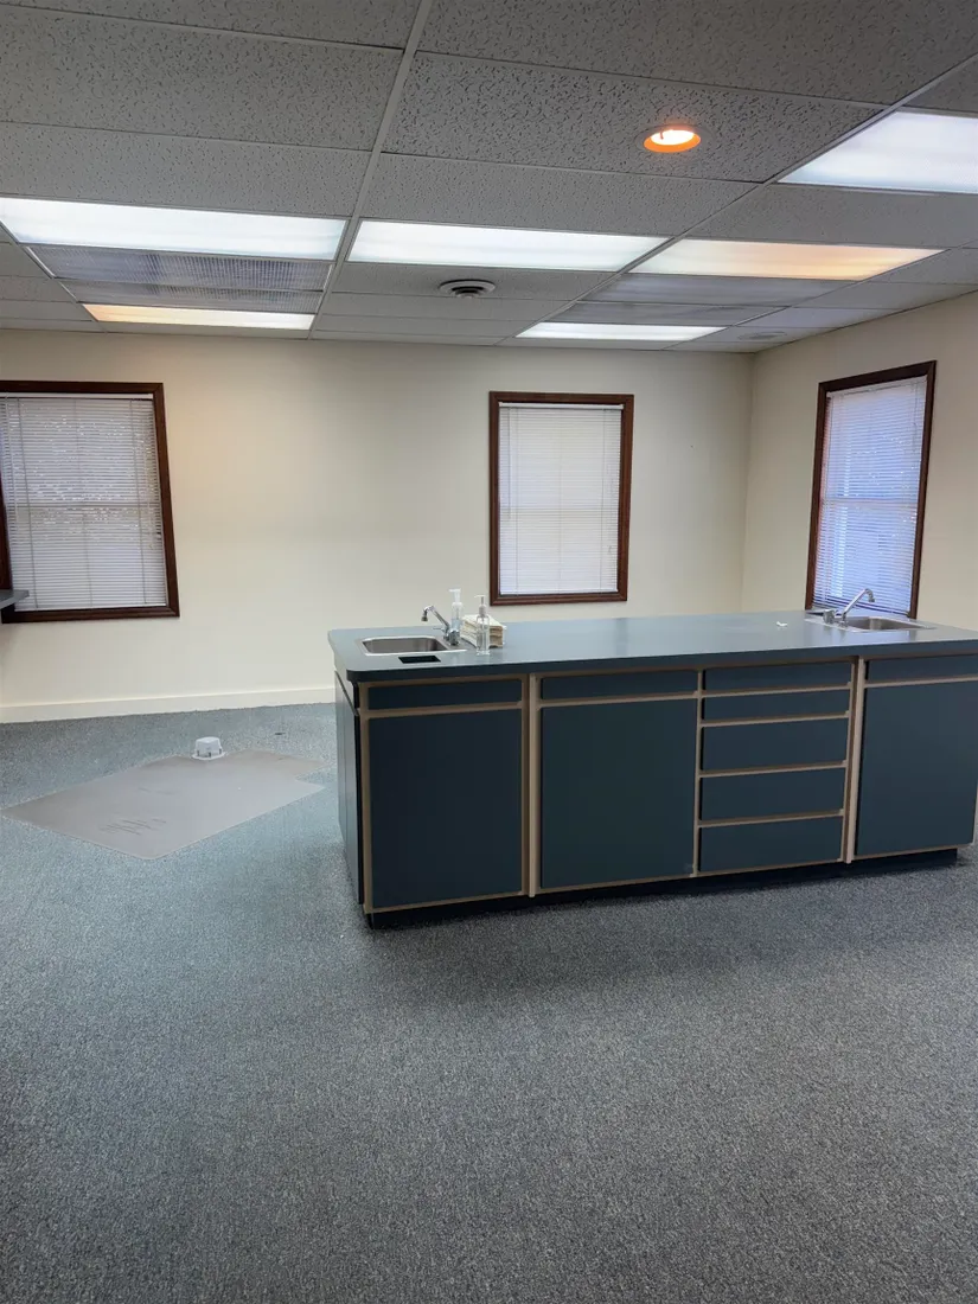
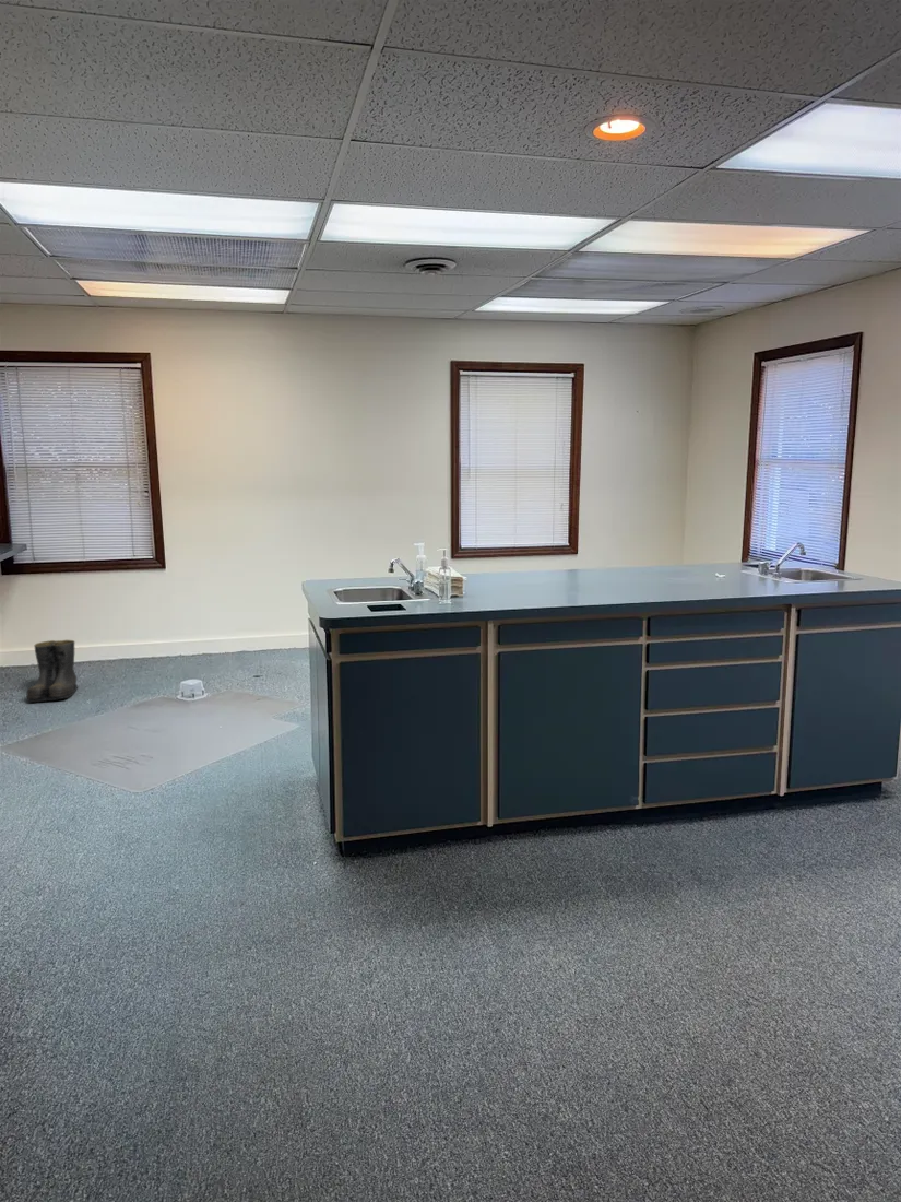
+ boots (51, 669)
